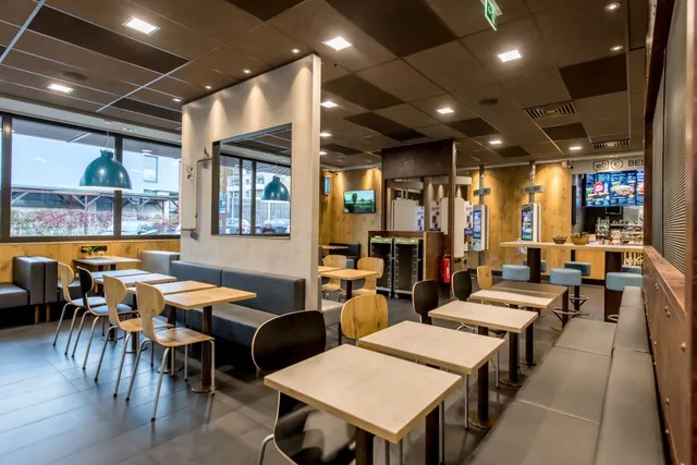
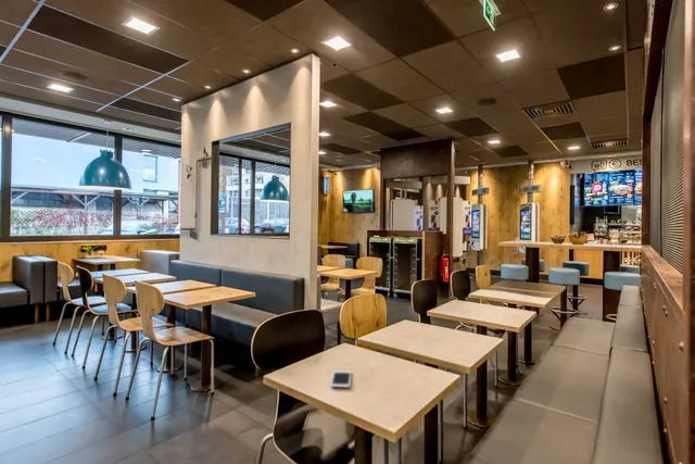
+ cell phone (341, 378)
